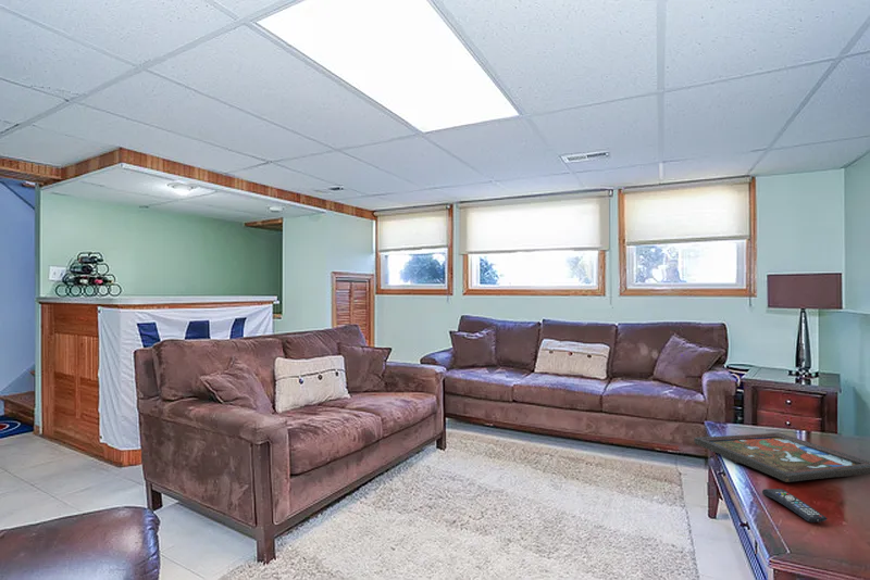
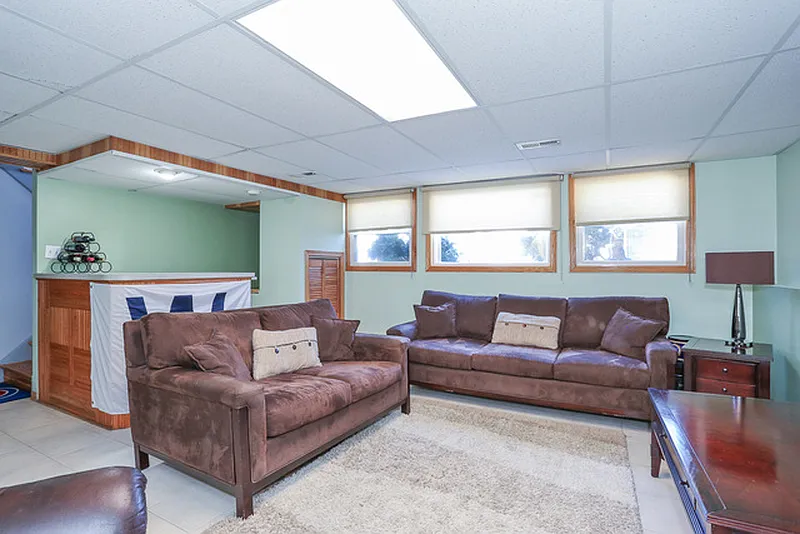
- framed painting (781, 453)
- remote control (792, 503)
